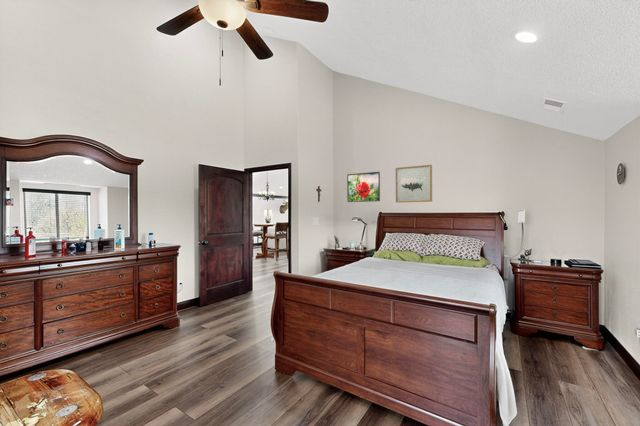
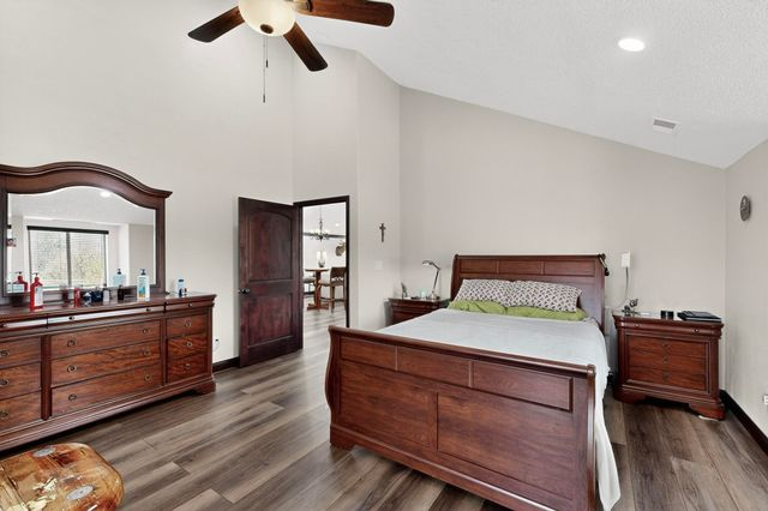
- wall art (413, 184)
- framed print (363, 187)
